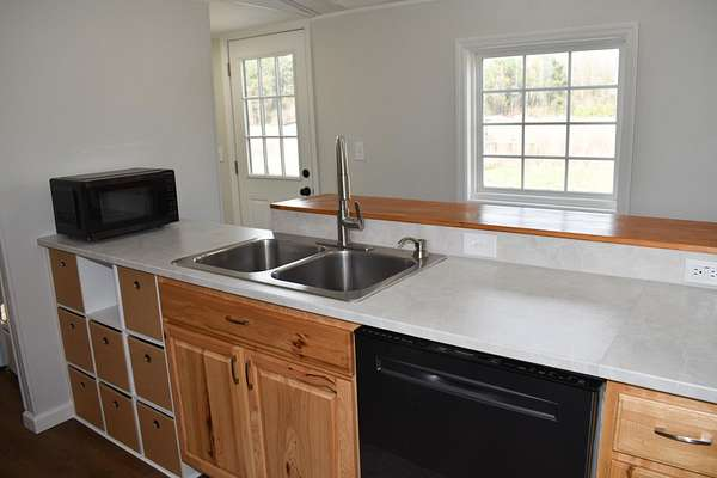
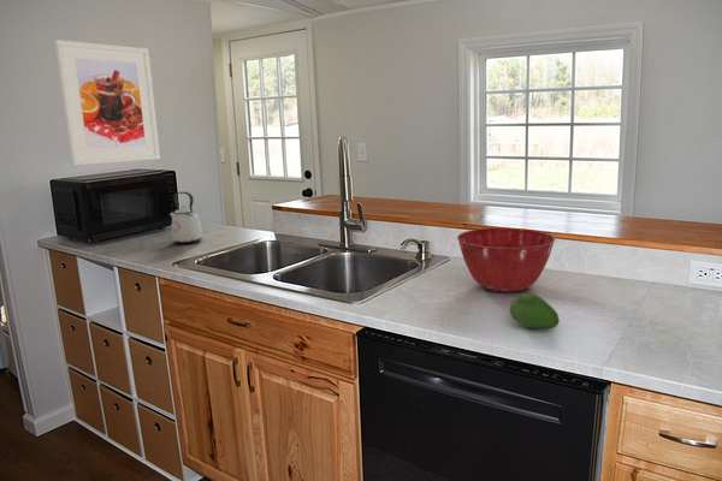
+ fruit (533, 310)
+ kettle (182, 216)
+ mixing bowl (504, 261)
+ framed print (111, 103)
